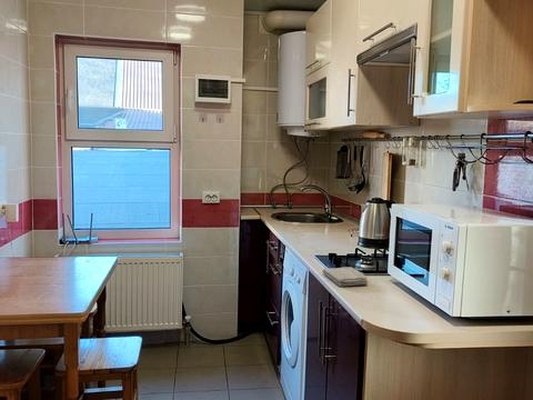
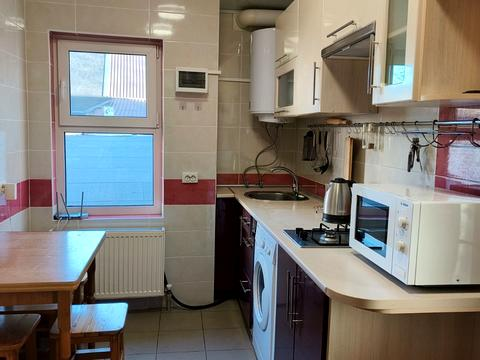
- washcloth (344, 274)
